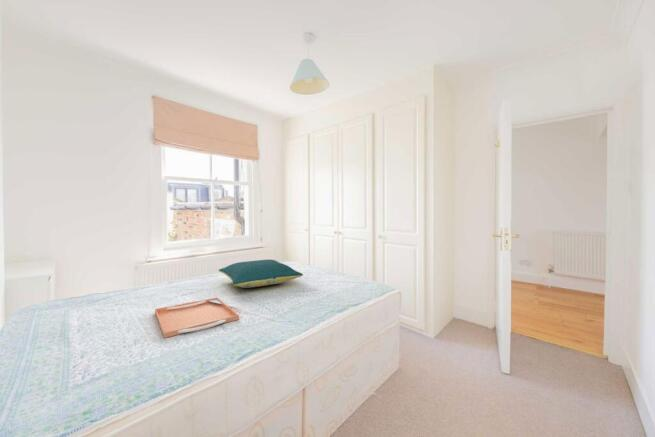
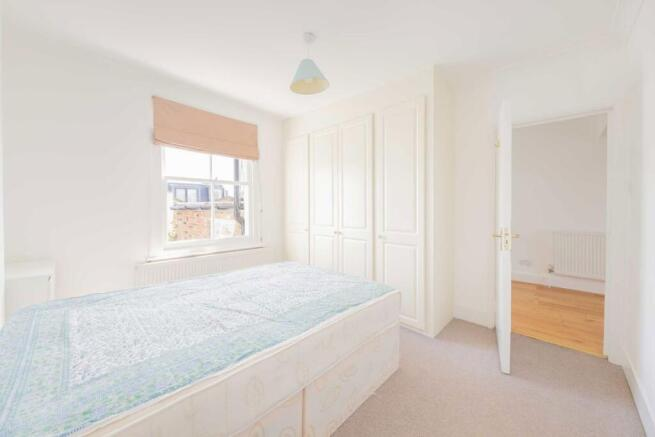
- serving tray (195, 313)
- pillow (259, 272)
